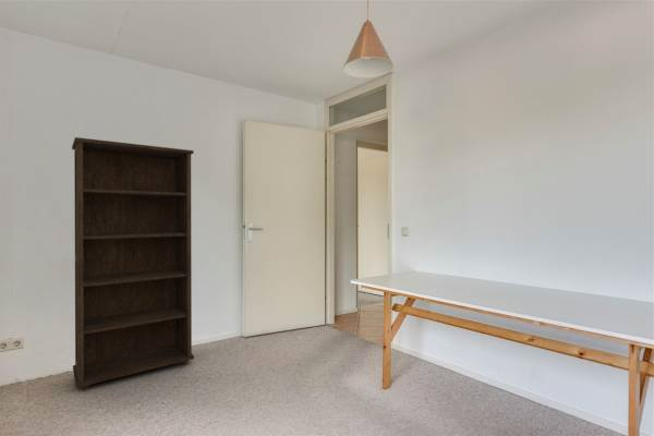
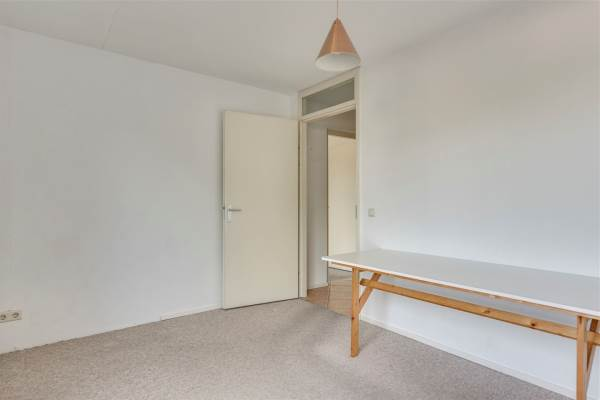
- bookcase (134, 258)
